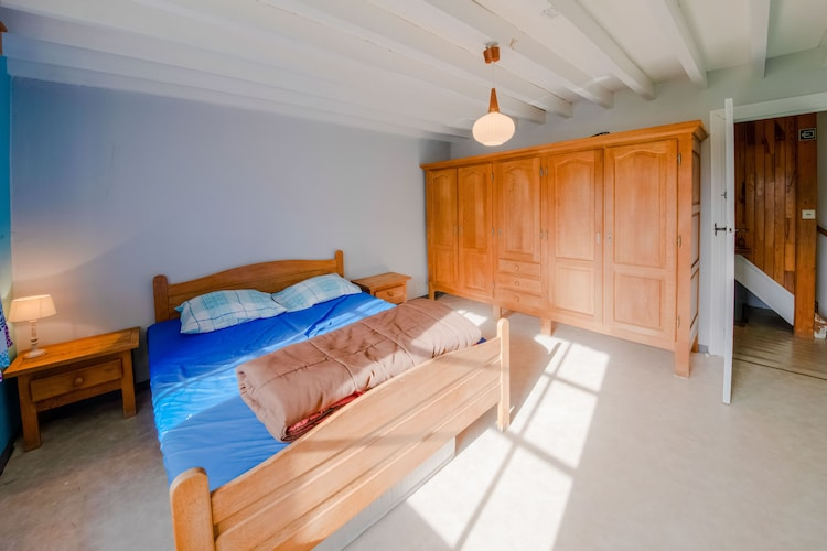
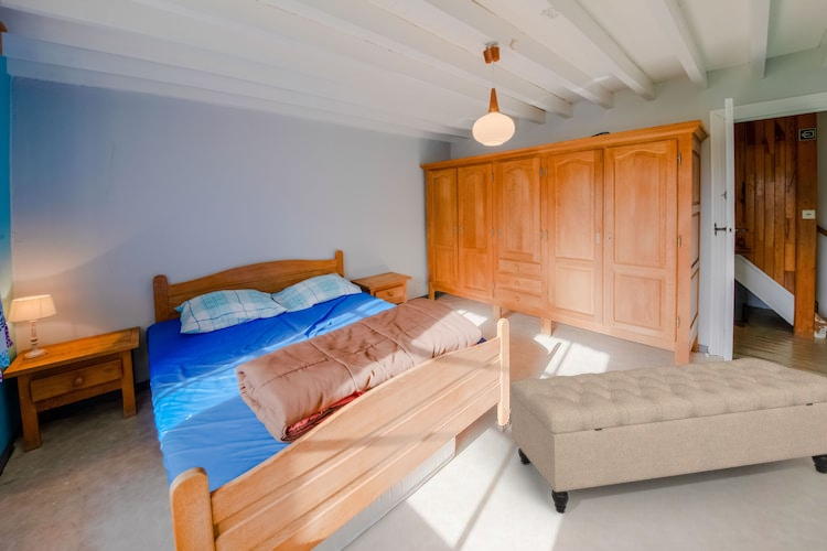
+ bench (666, 422)
